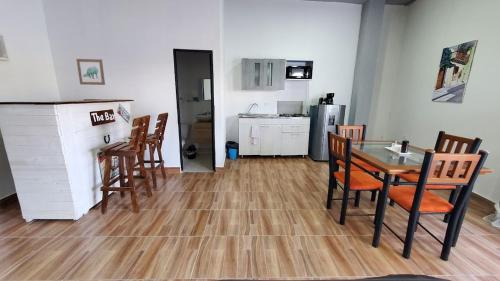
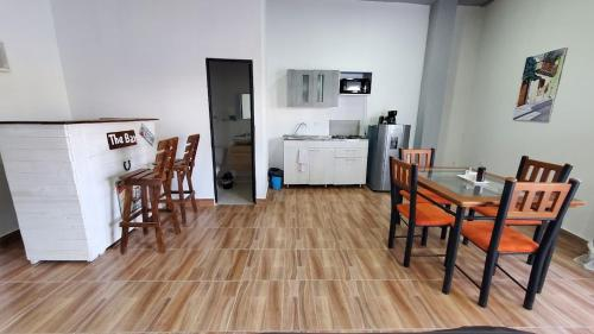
- wall art (91, 72)
